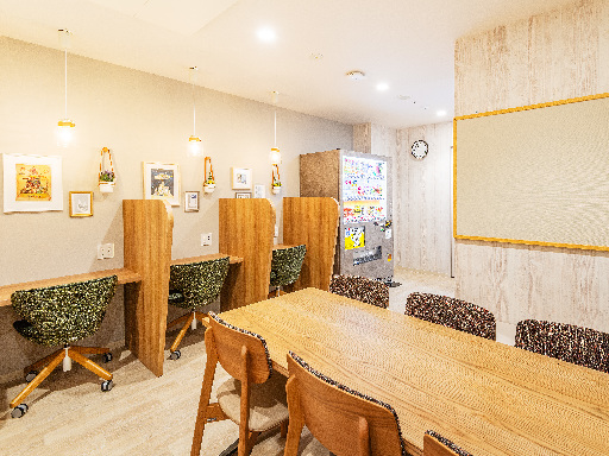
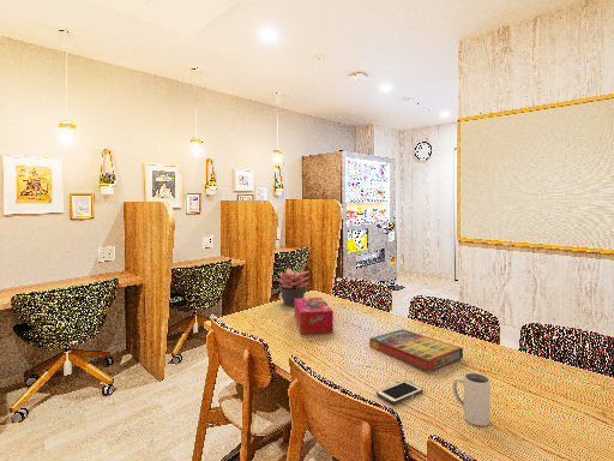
+ game compilation box (414, 347)
+ mug (470, 396)
+ tissue box (312, 313)
+ succulent plant (293, 287)
+ cell phone (399, 391)
